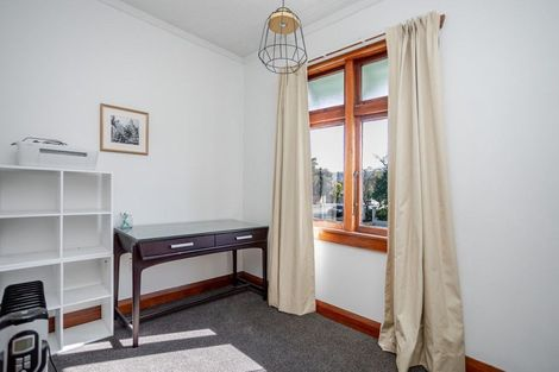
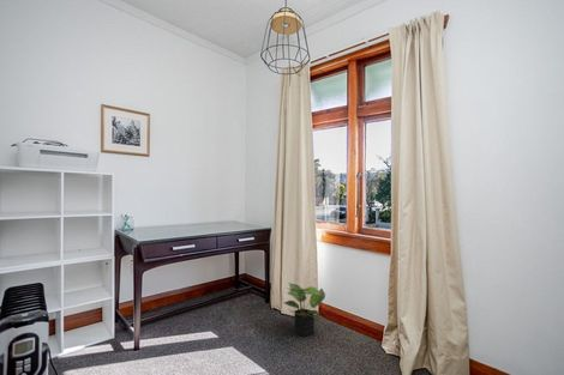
+ potted plant (300, 306)
